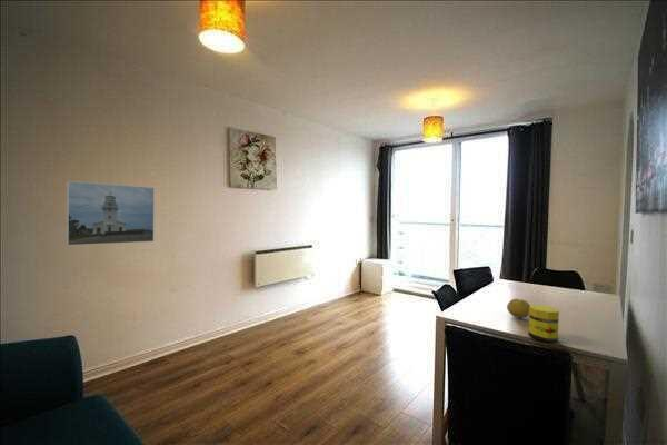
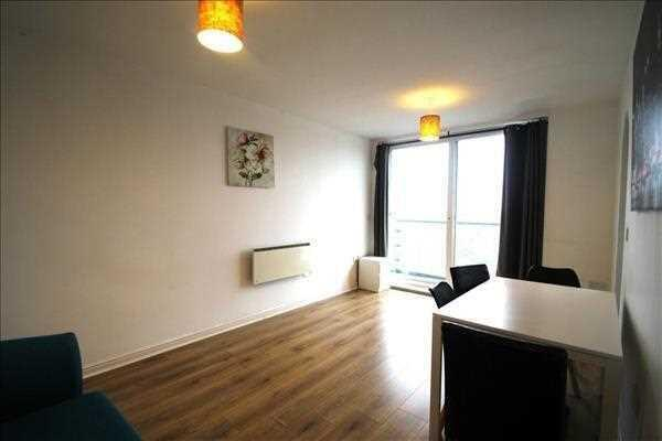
- jar (542, 323)
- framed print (113, 214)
- fruit (518, 308)
